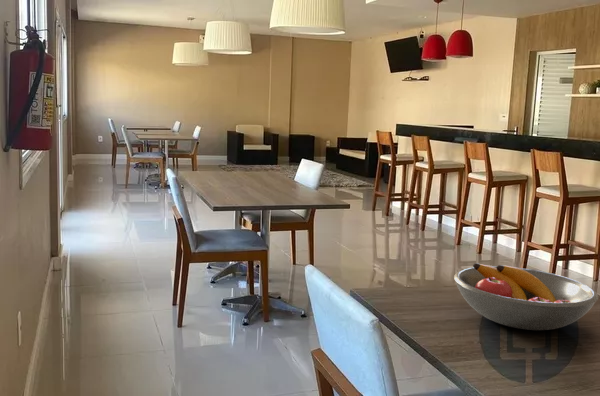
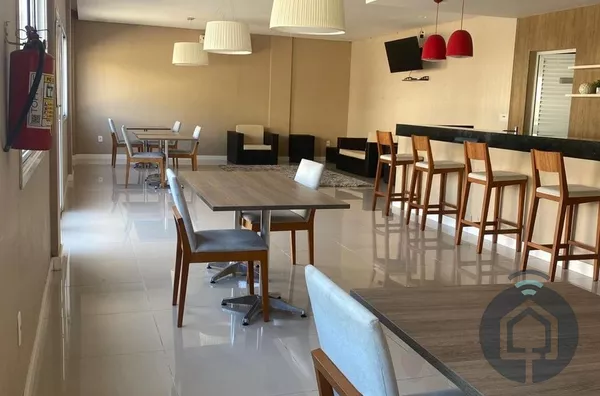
- fruit bowl (521, 296)
